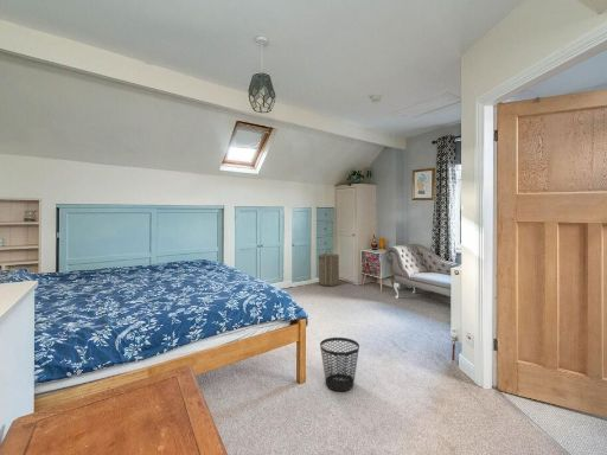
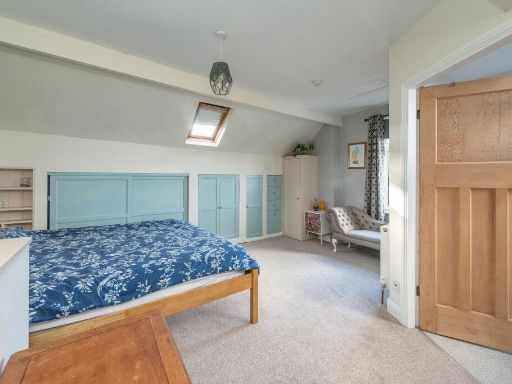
- laundry hamper (328, 267)
- wastebasket (339, 364)
